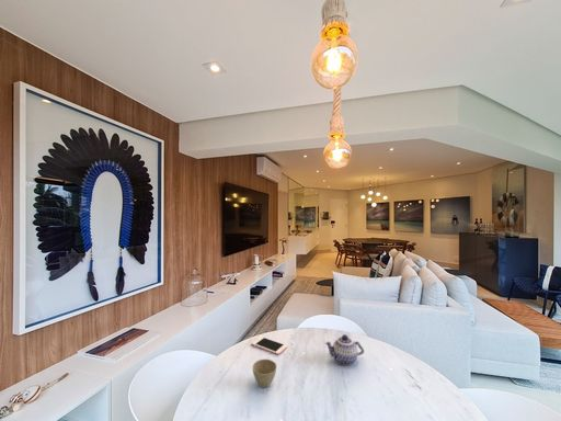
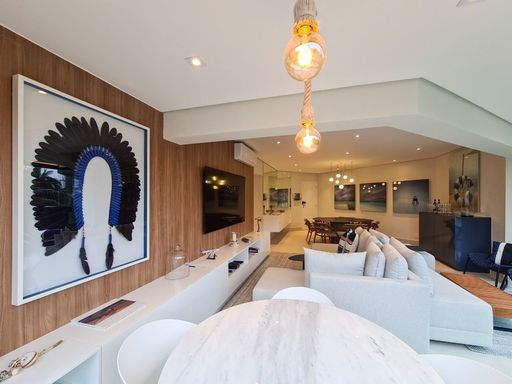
- teapot (344, 348)
- flower pot (264, 374)
- cell phone (268, 344)
